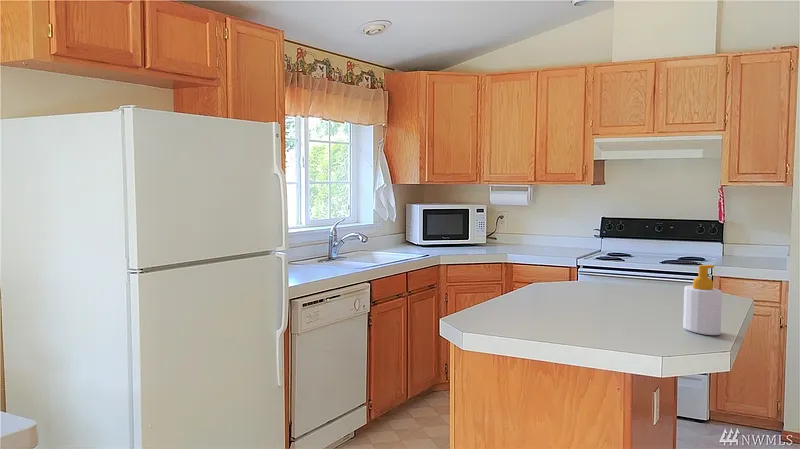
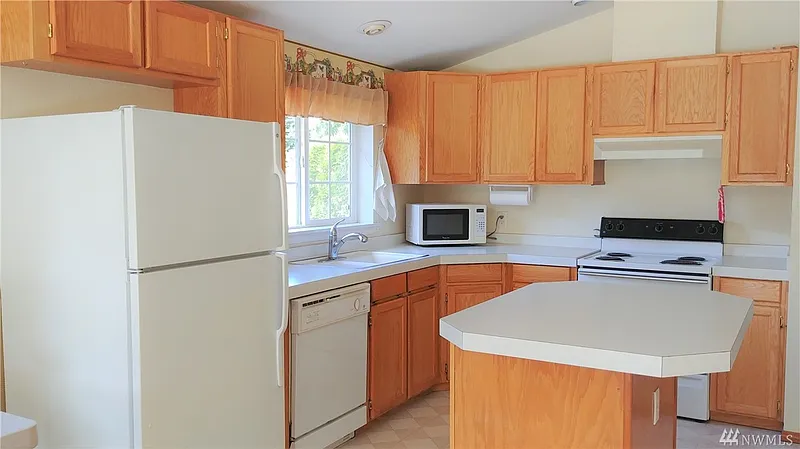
- soap bottle (702, 298)
